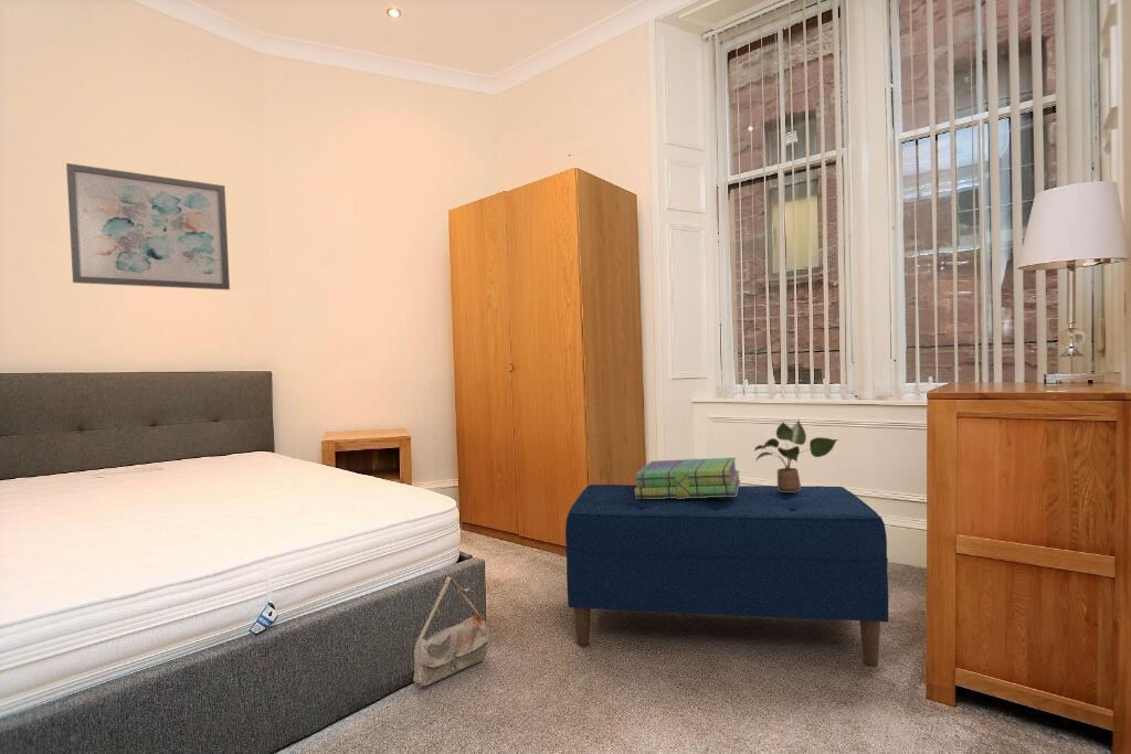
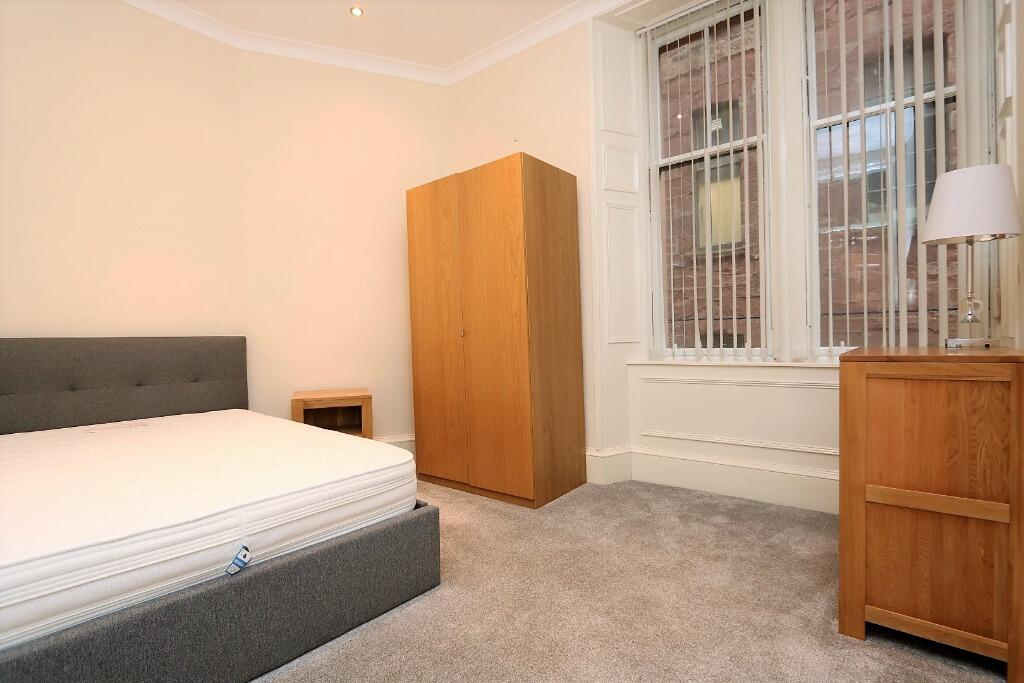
- stack of books (689, 479)
- wall art (154, 231)
- bench (715, 563)
- potted plant (797, 455)
- bag (452, 626)
